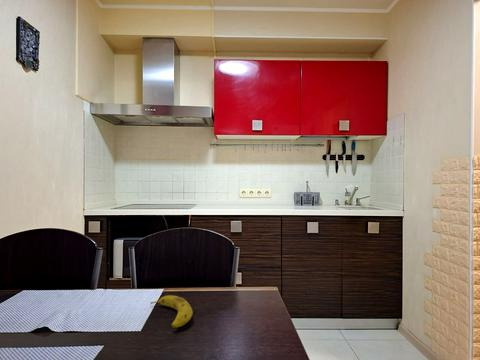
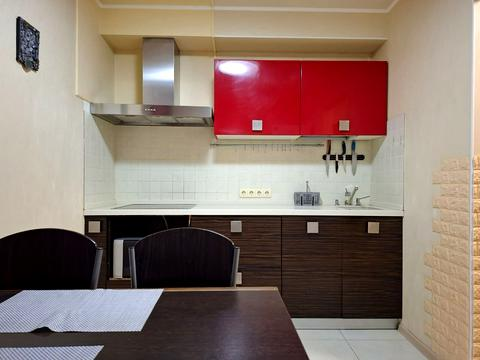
- fruit (174, 308)
